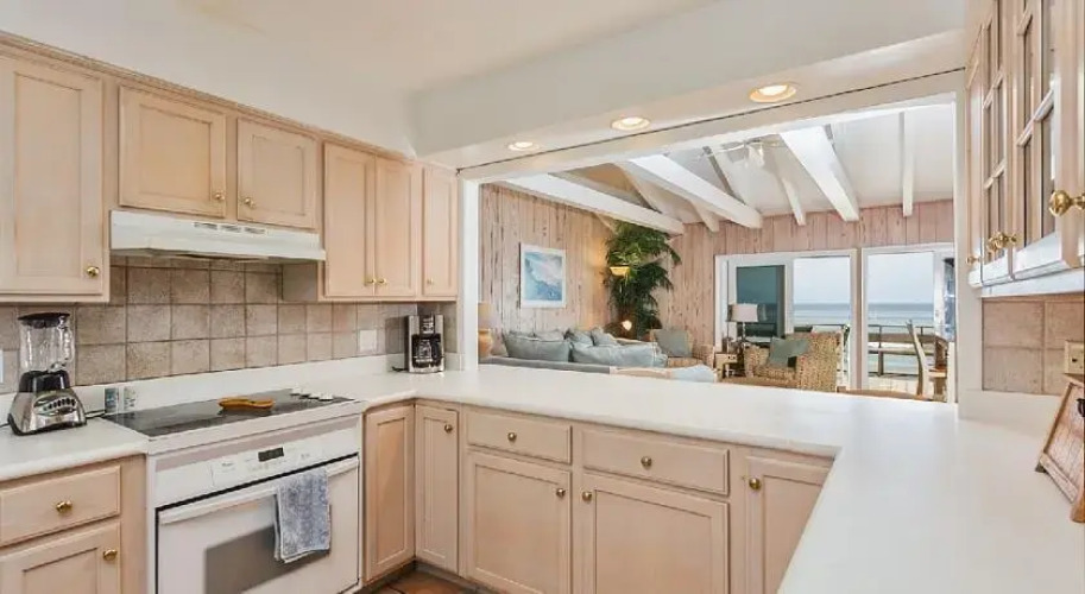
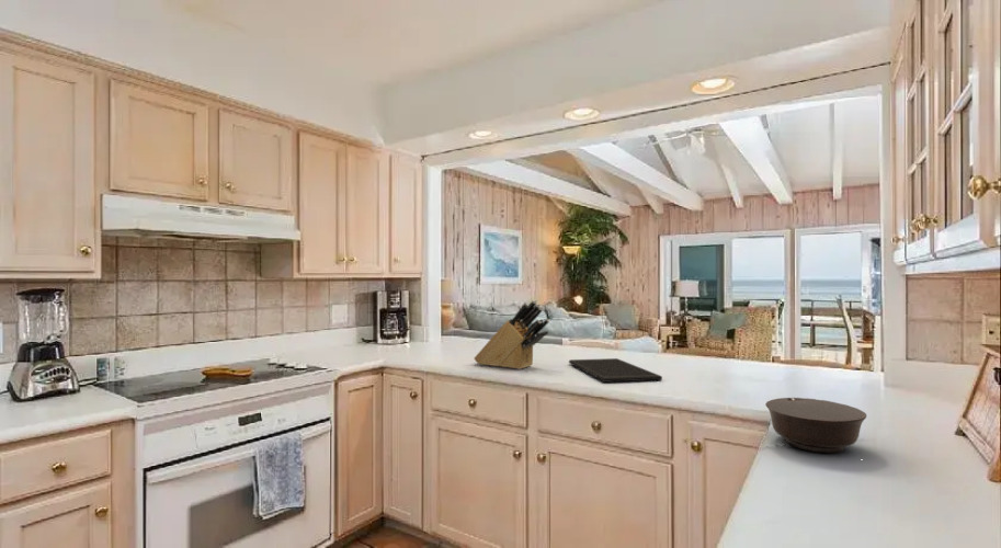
+ cutting board (611, 368)
+ bowl (814, 426)
+ knife block (511, 332)
